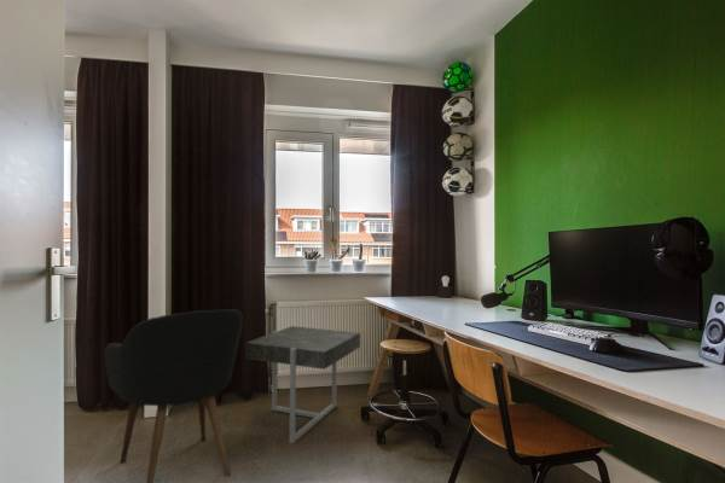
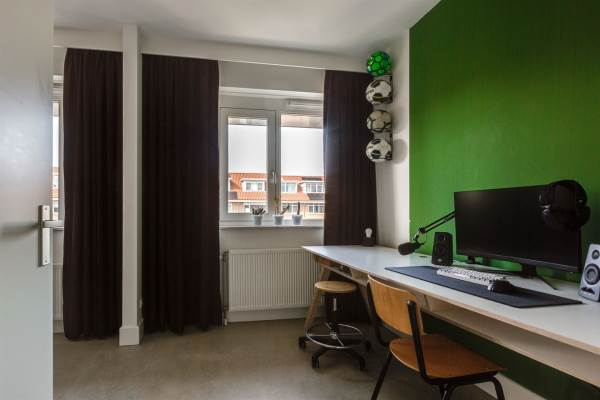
- armchair (173, 385)
- side table (295, 378)
